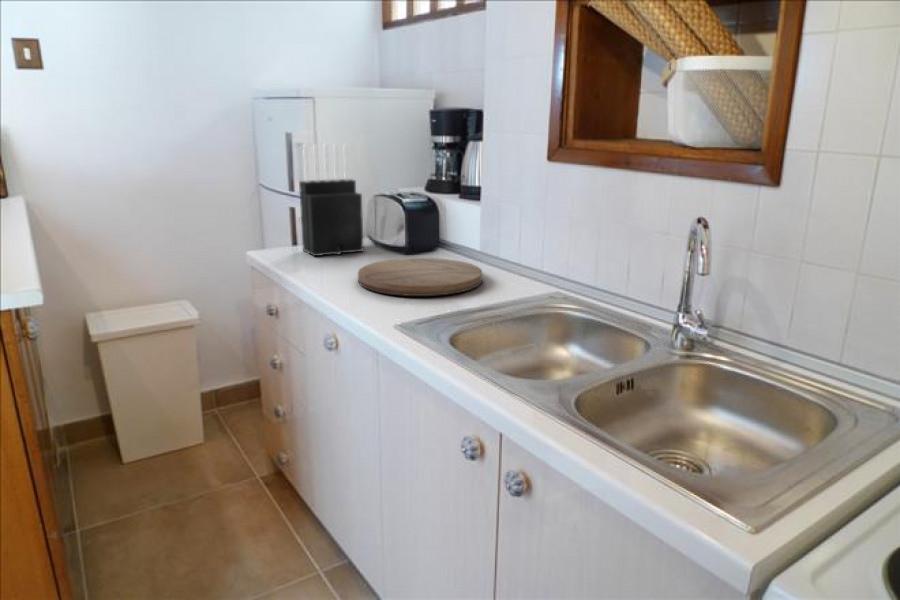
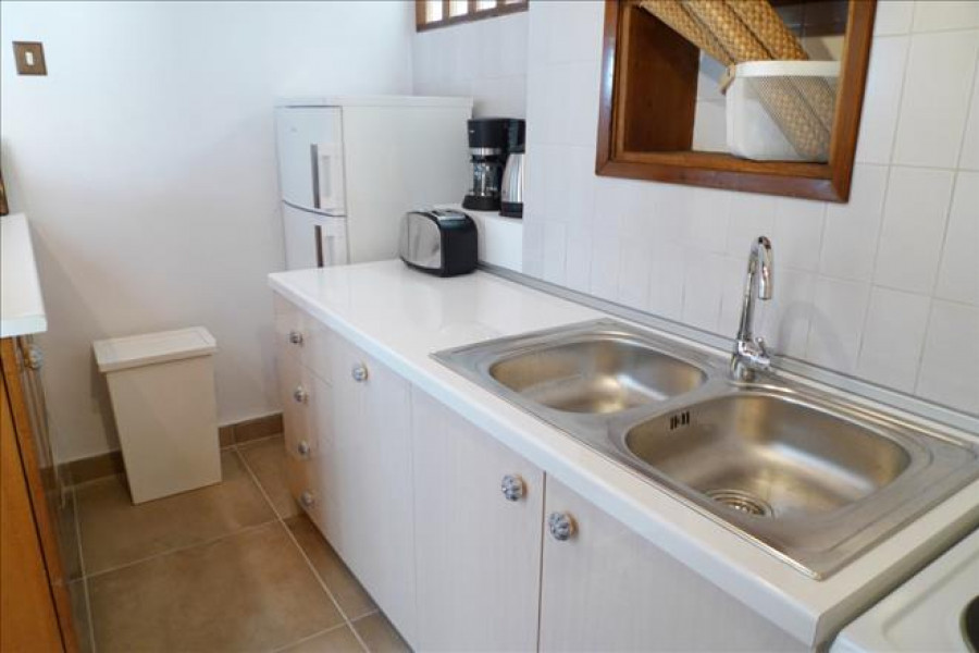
- cutting board (420, 275)
- knife block (332, 199)
